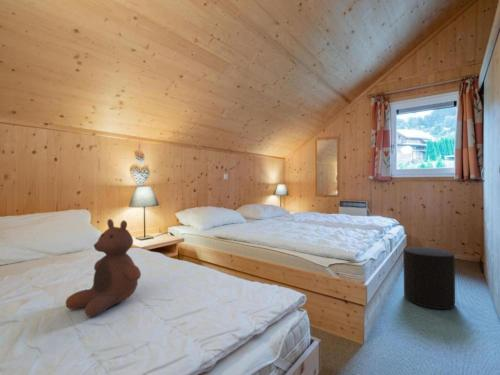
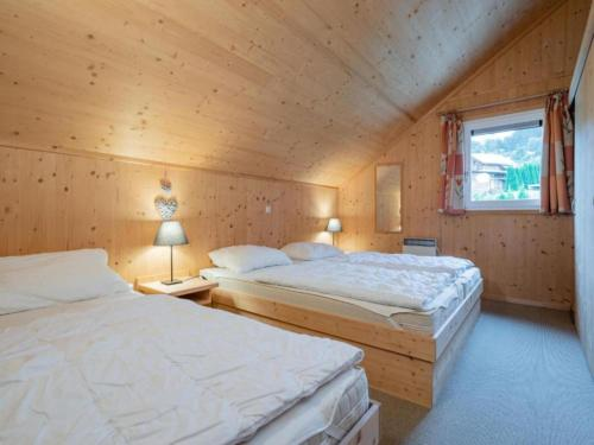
- stuffed bear (104, 262)
- stool (428, 274)
